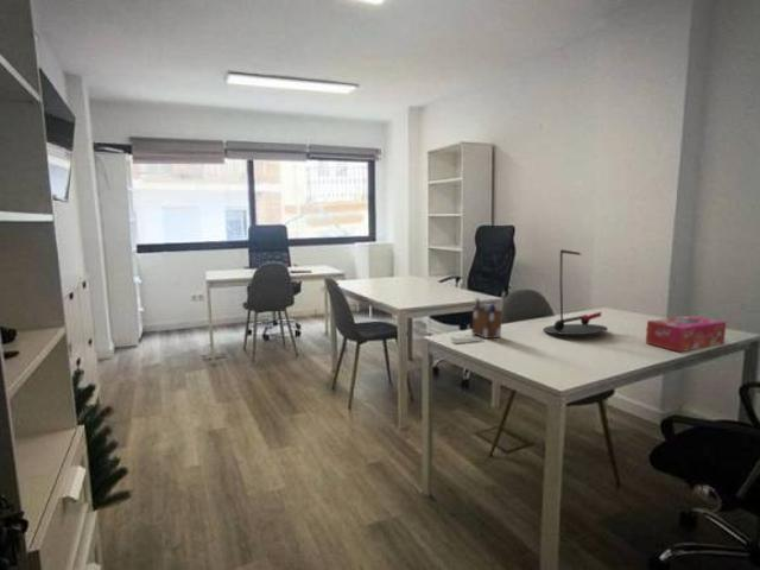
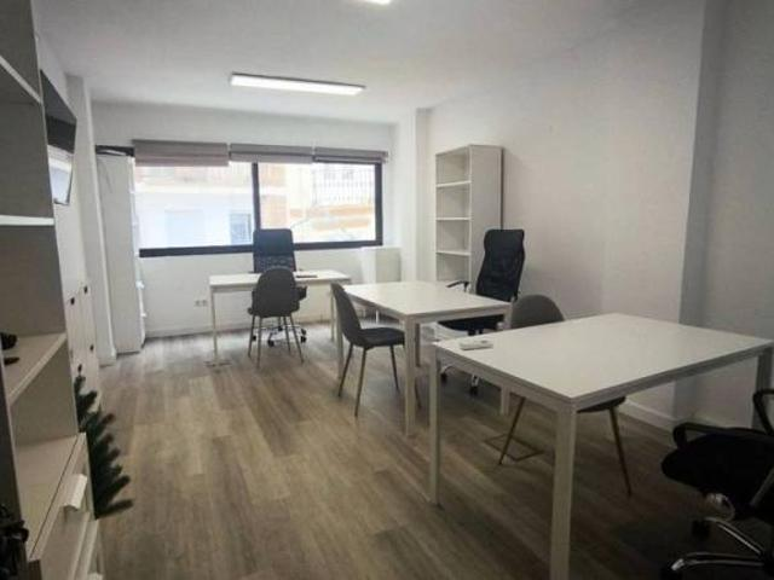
- tissue box (685, 332)
- desk lamp (562, 292)
- desk organizer (486, 317)
